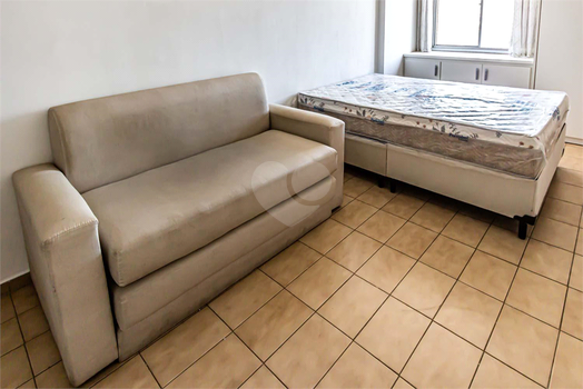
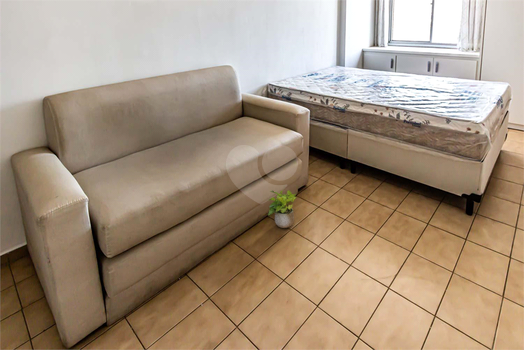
+ potted plant (281, 208)
